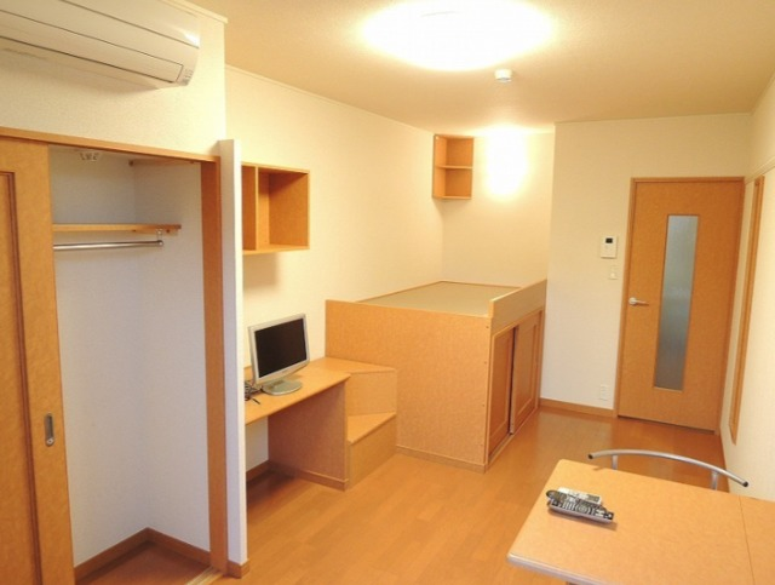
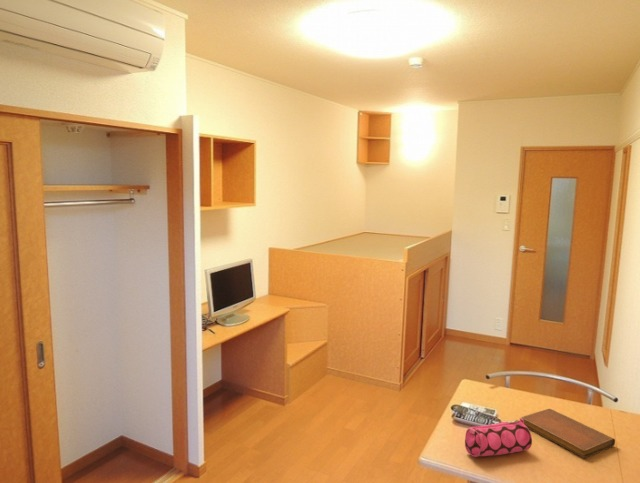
+ notebook (565, 430)
+ pencil case (497, 437)
